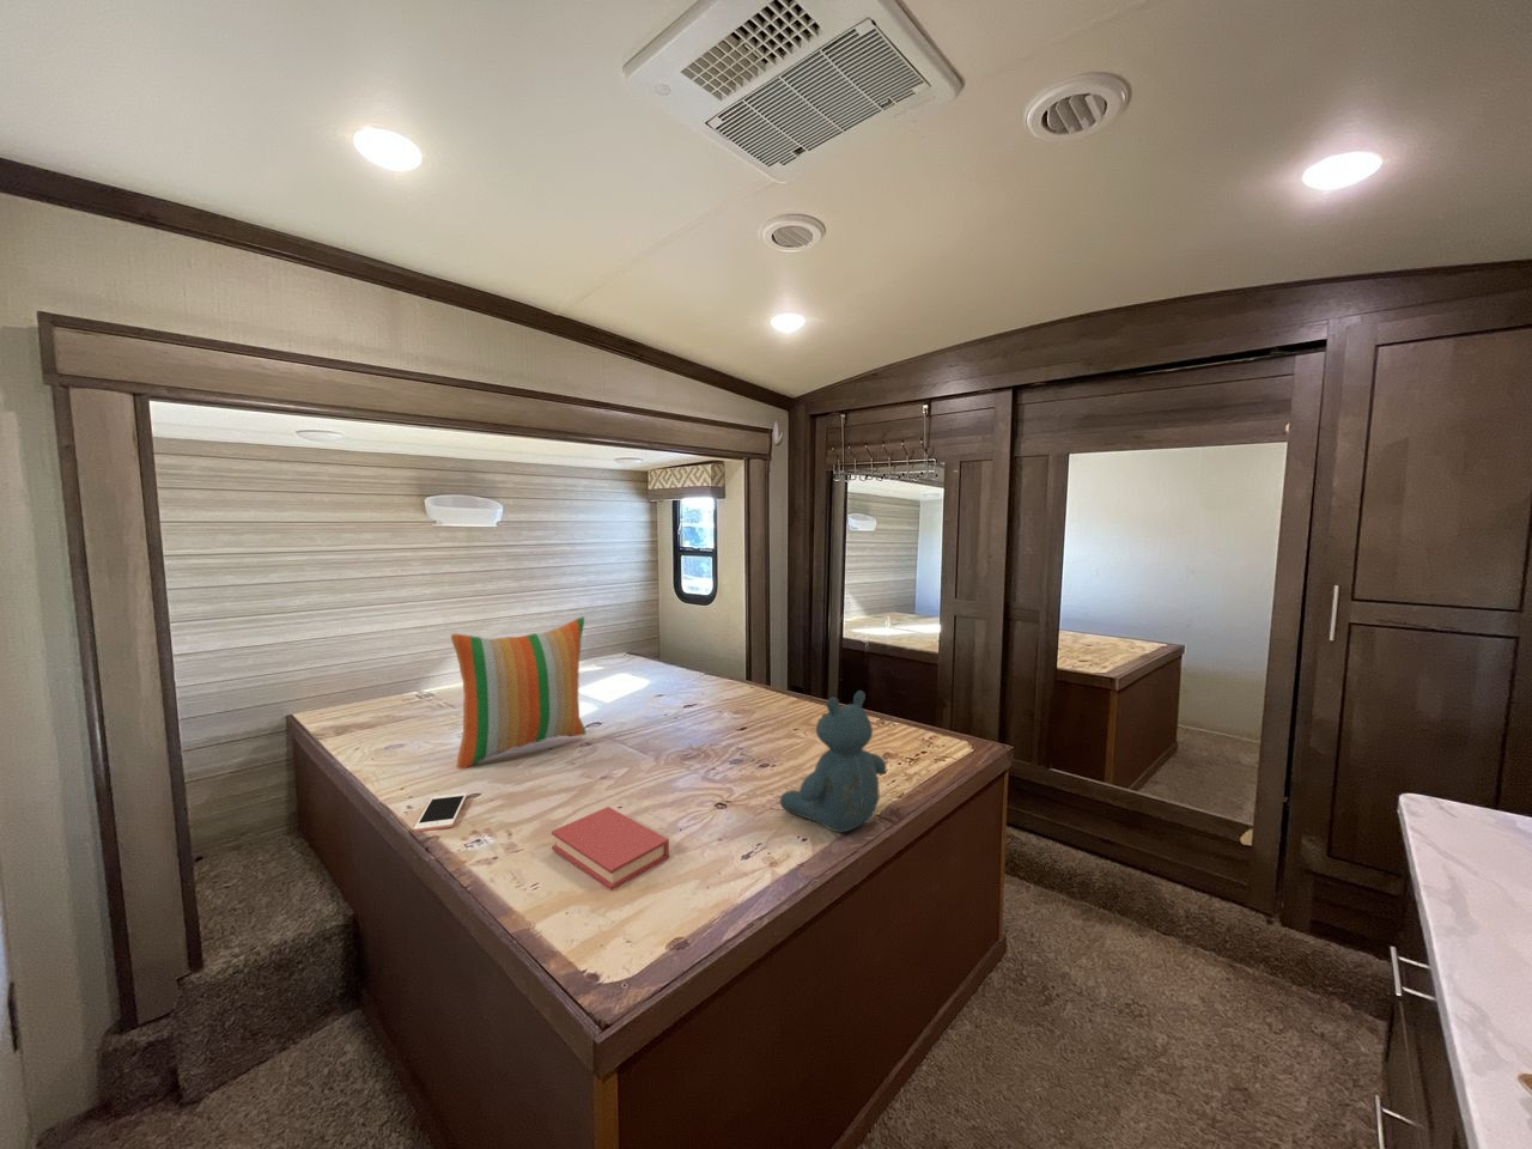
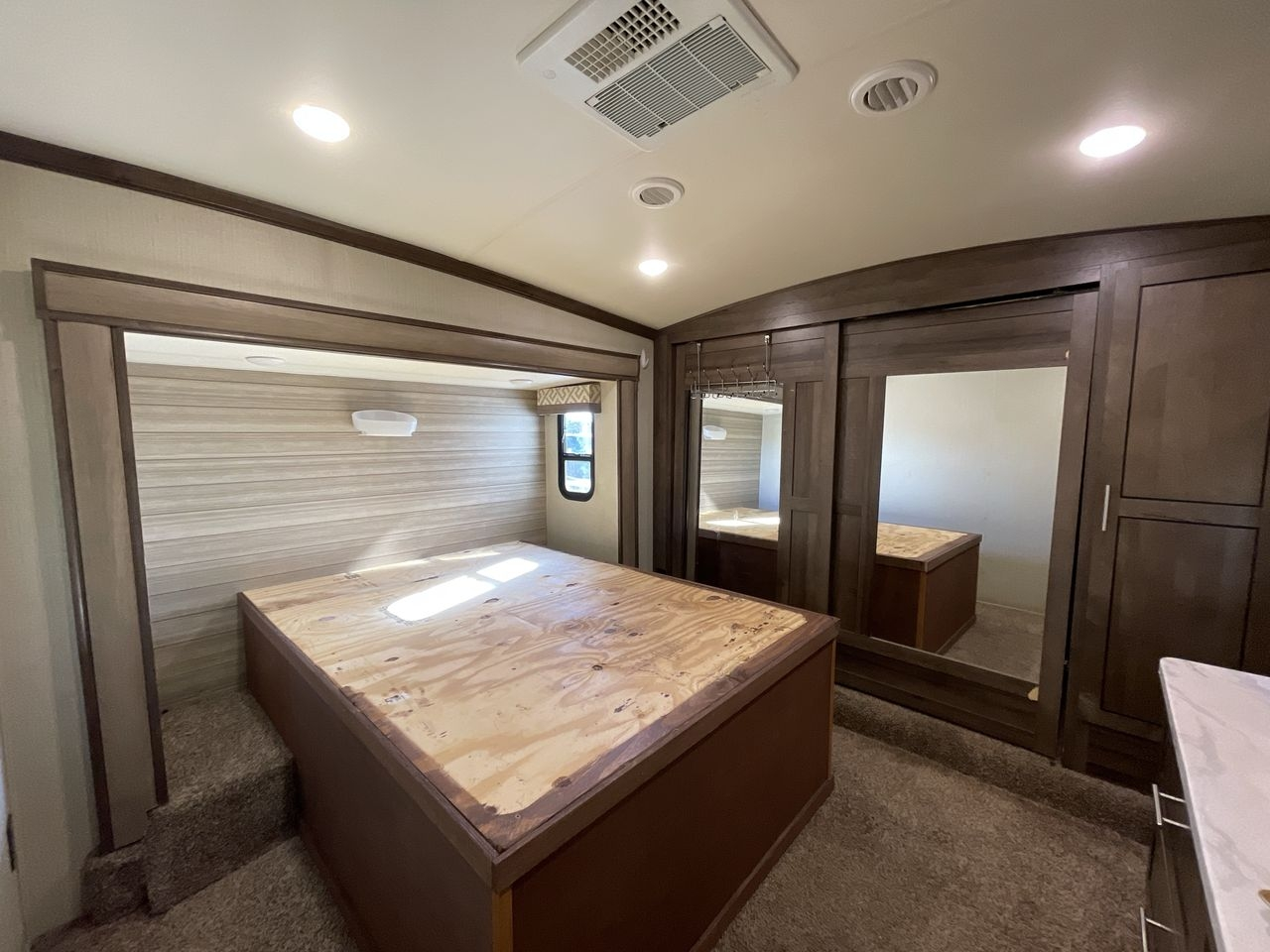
- cell phone (442, 810)
- teddy bear (831, 754)
- pillow (525, 688)
- book (609, 844)
